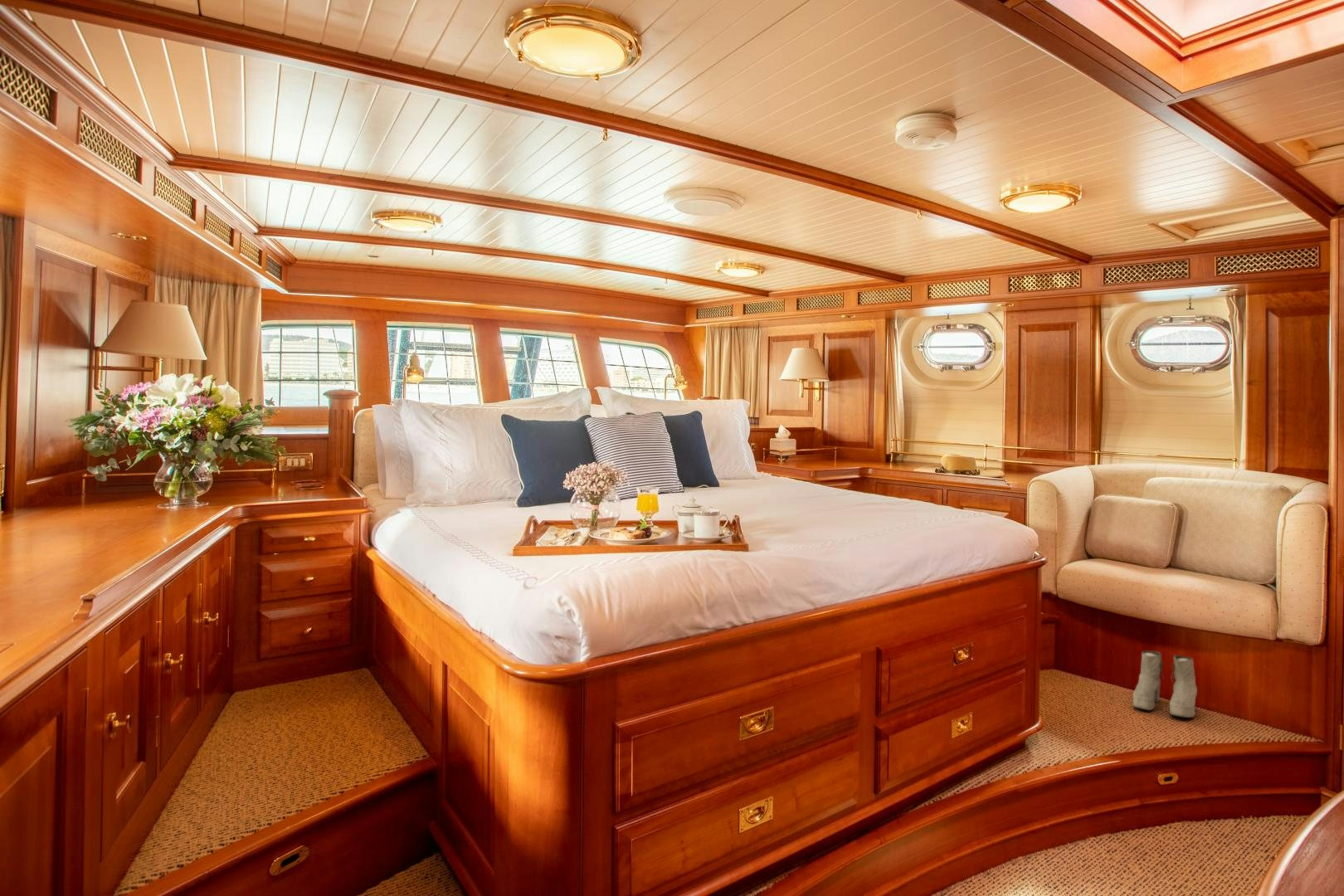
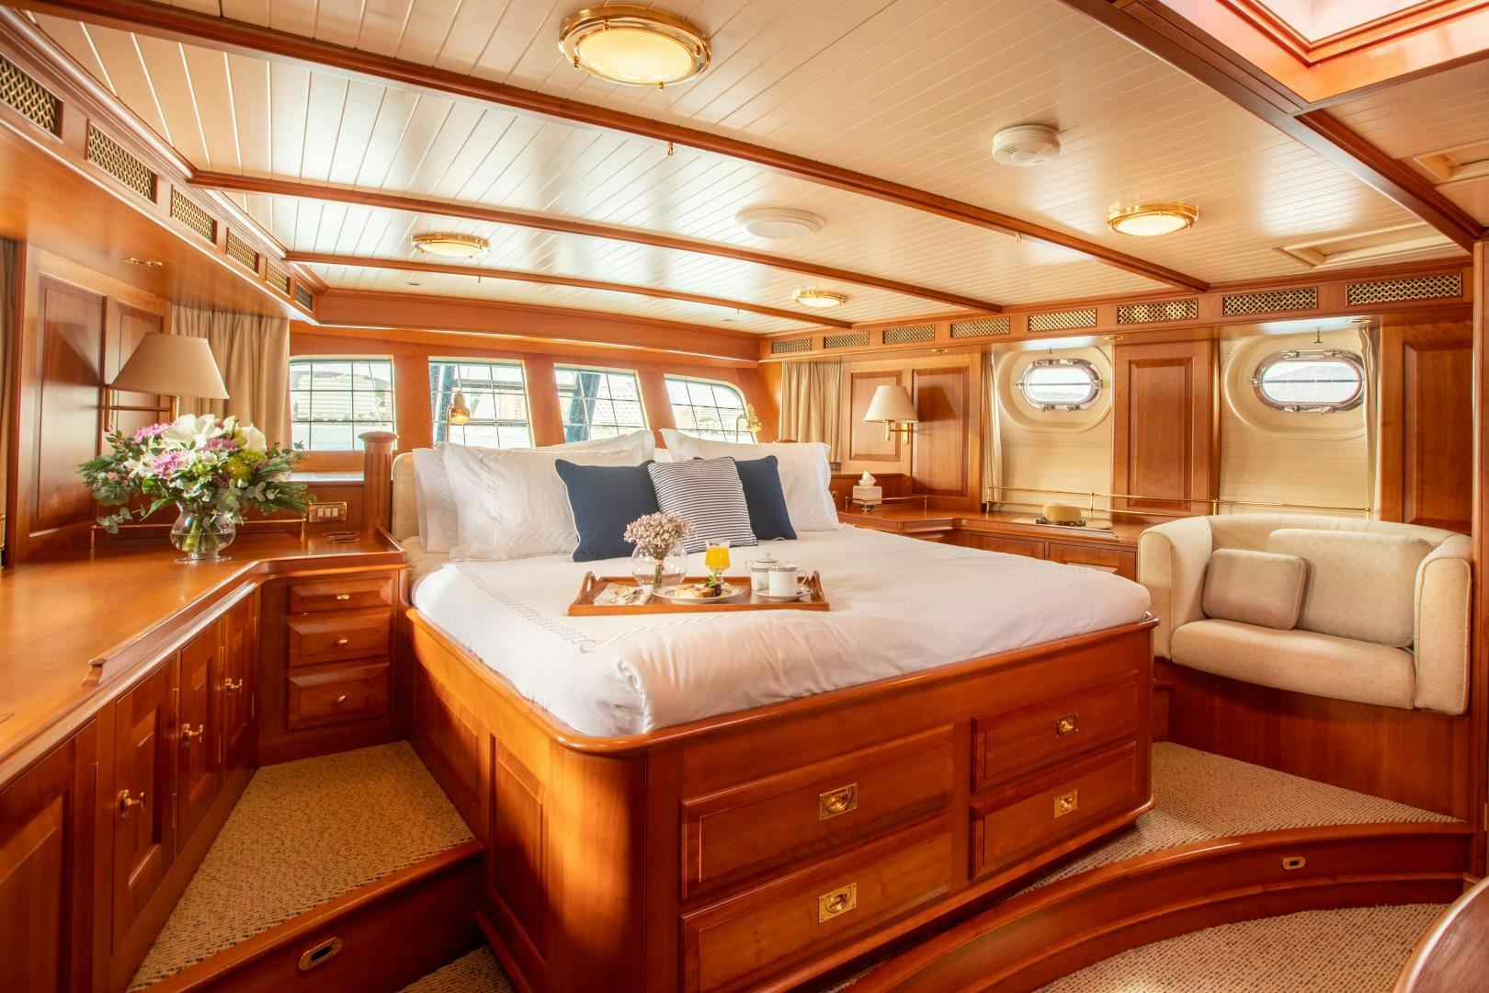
- boots (1163, 679)
